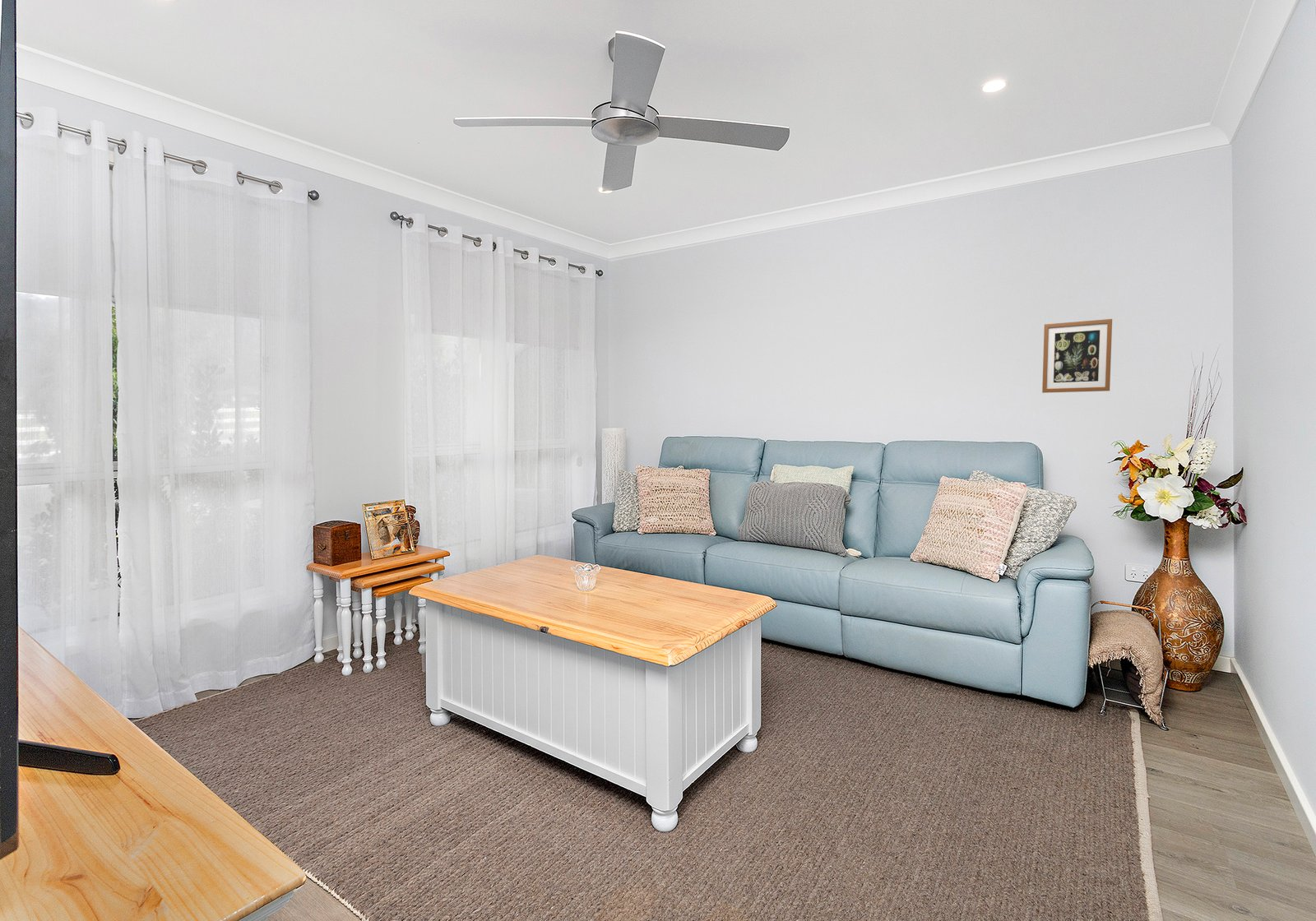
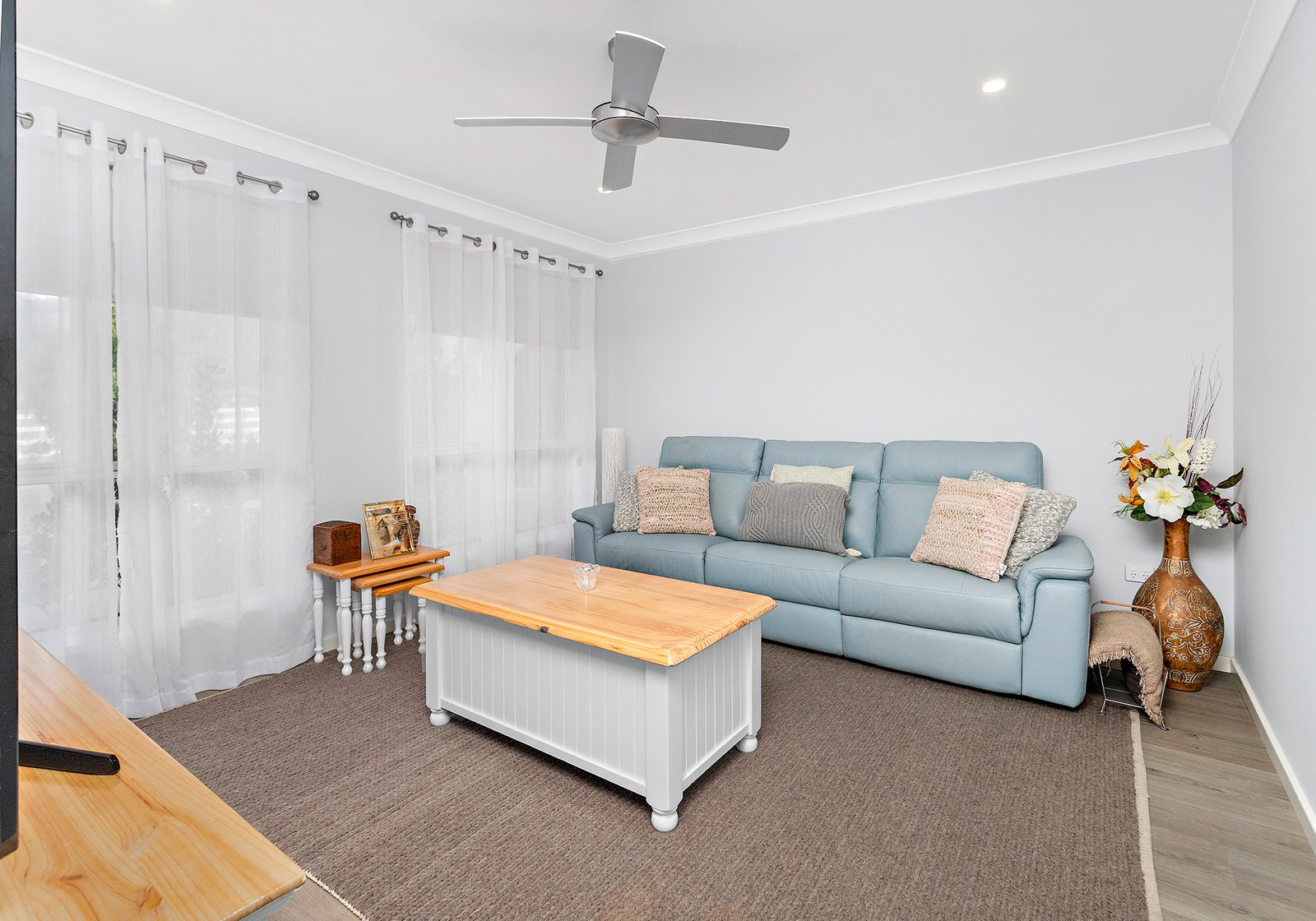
- wall art (1076, 357)
